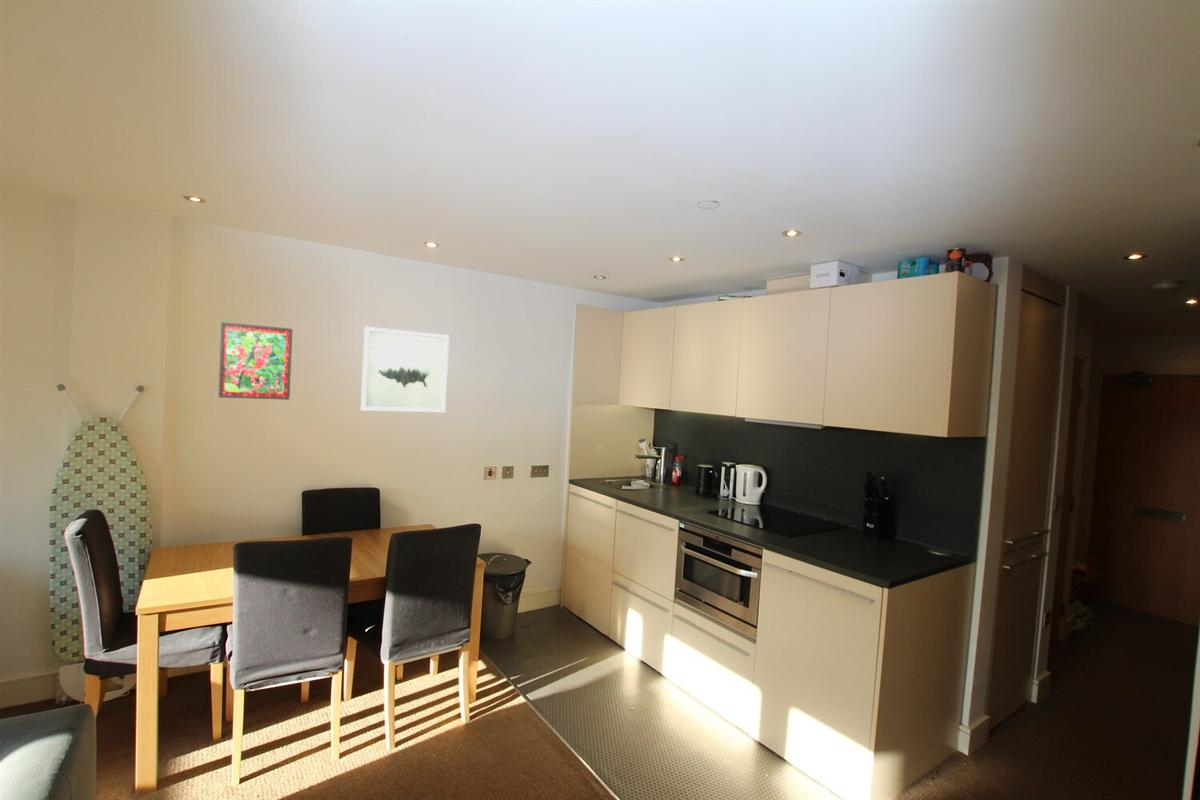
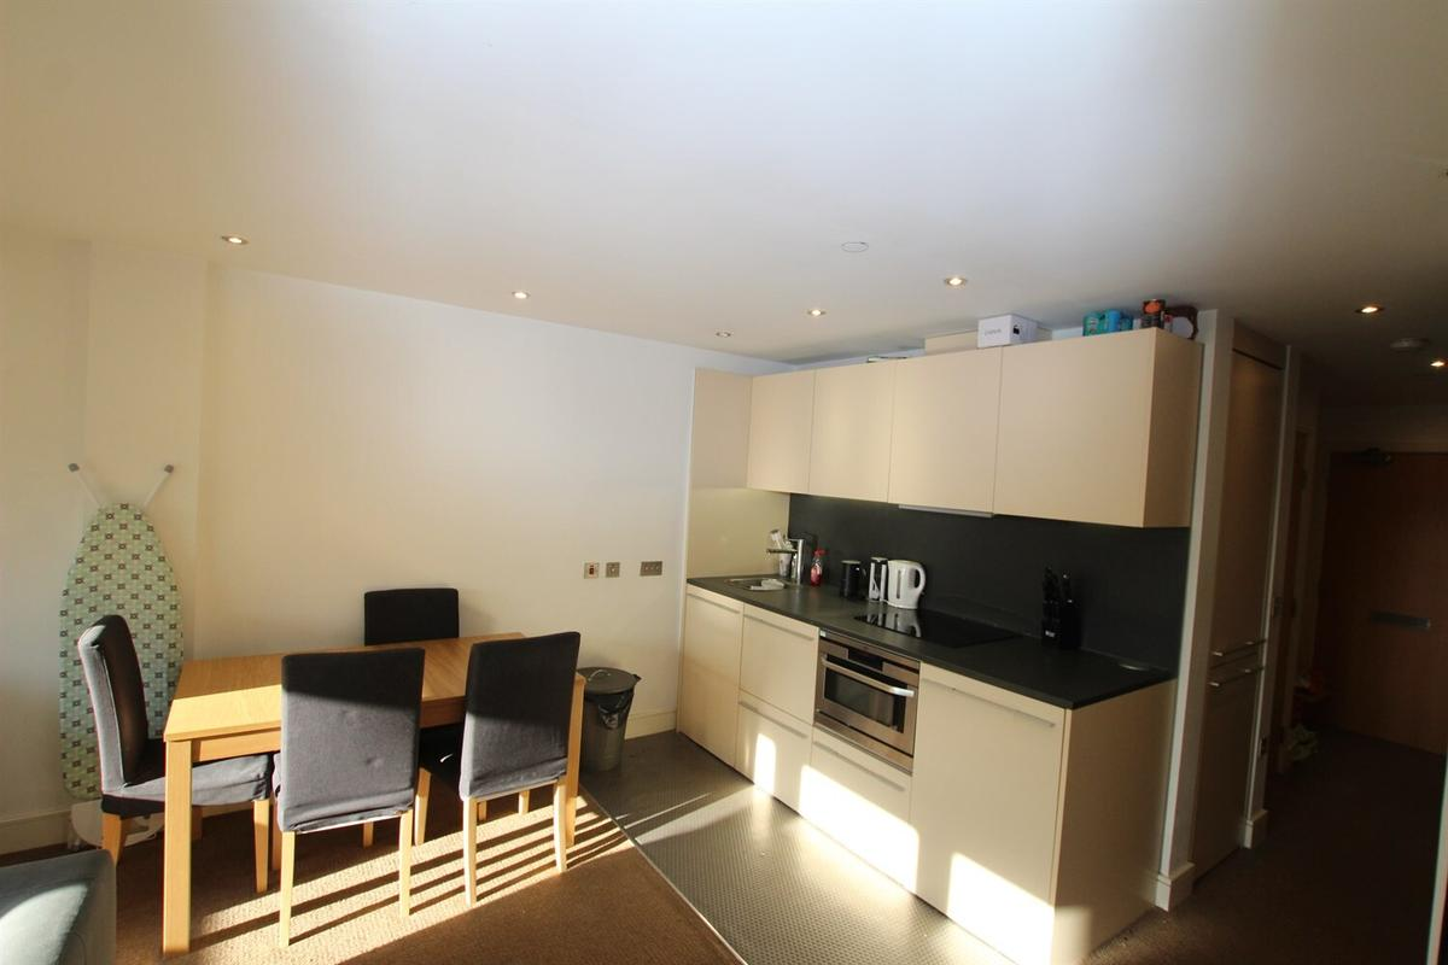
- wall art (406, 371)
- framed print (256, 362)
